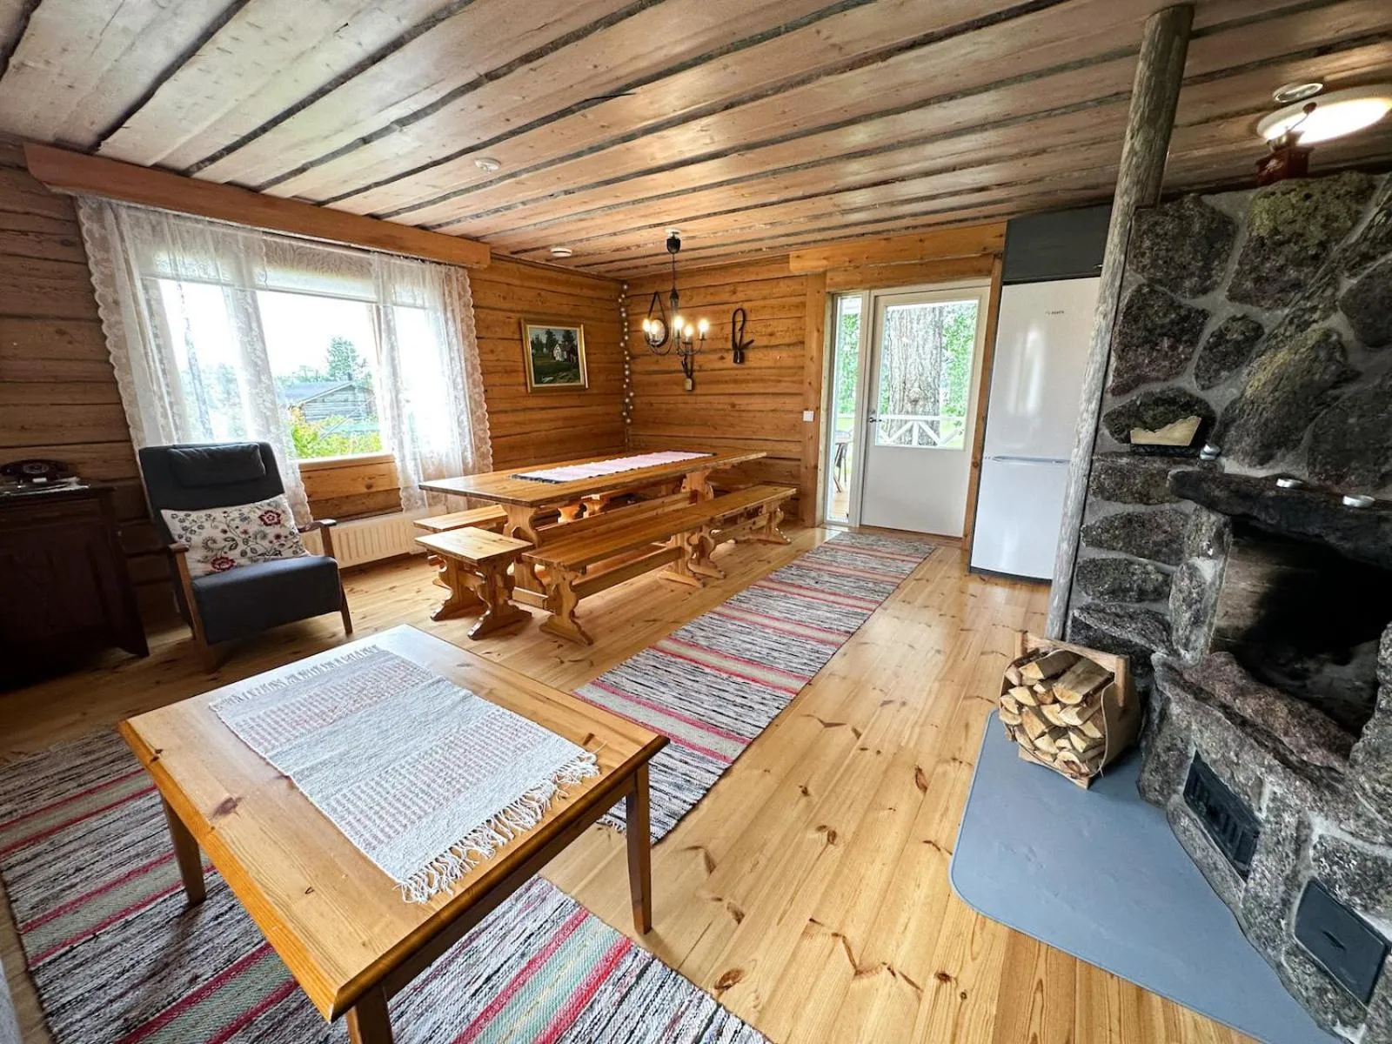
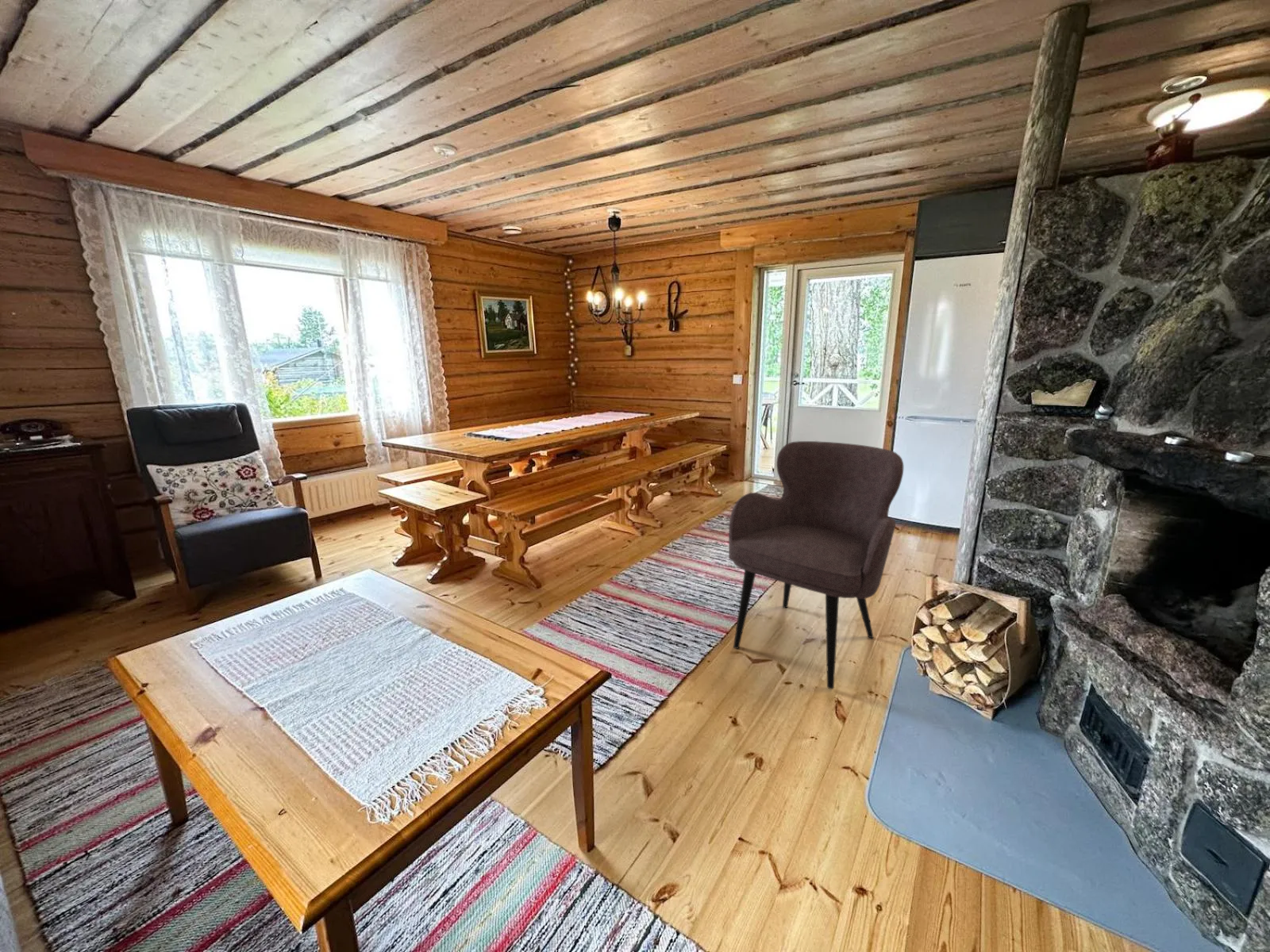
+ armchair (815, 549)
